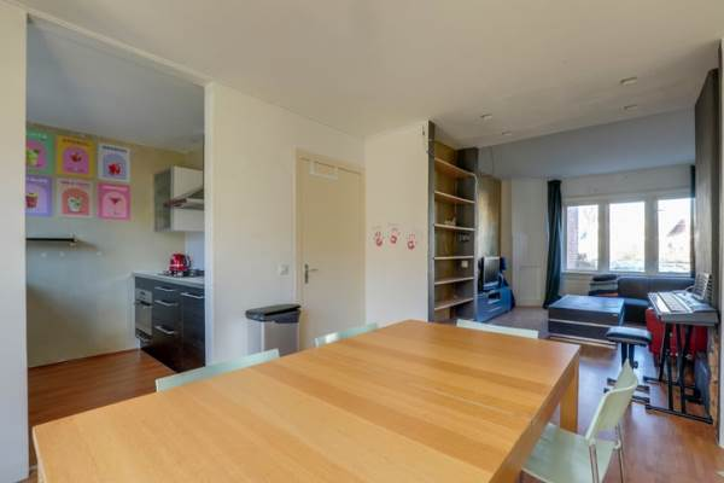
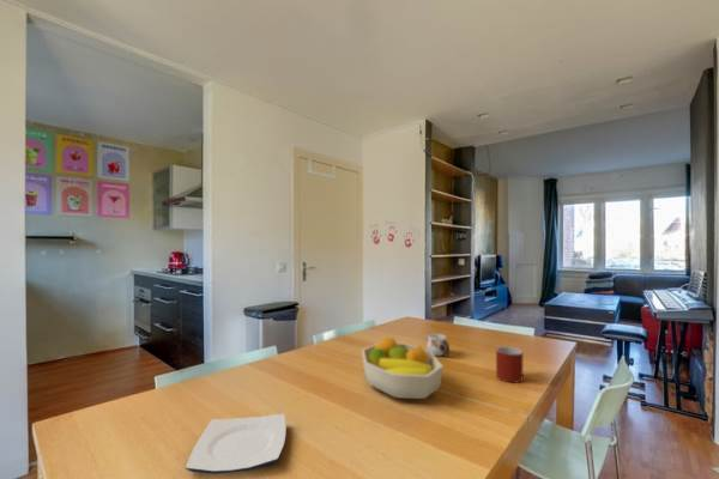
+ mug (510, 362)
+ mug (439, 344)
+ fruit bowl (399, 364)
+ plate (241, 442)
